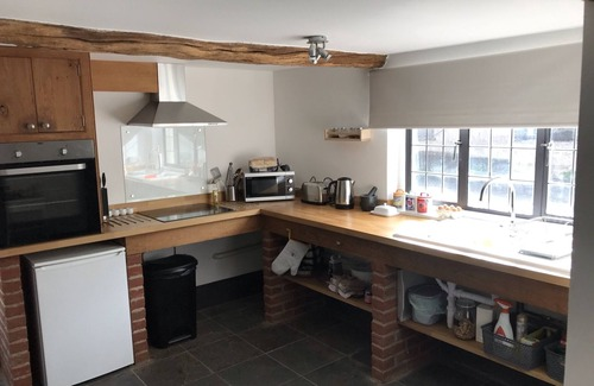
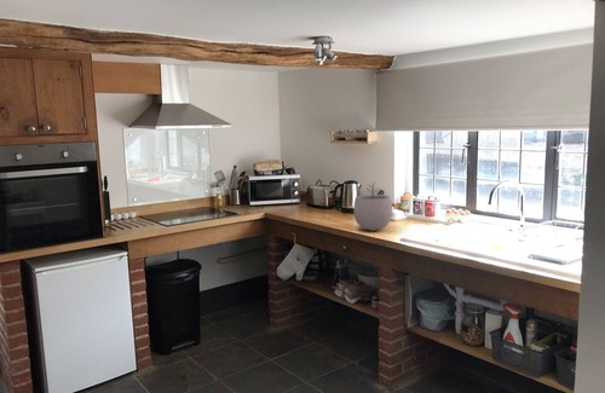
+ plant pot (373, 206)
